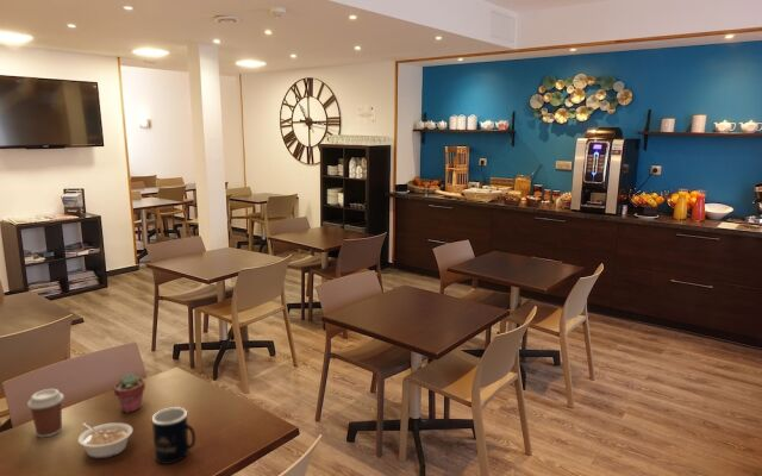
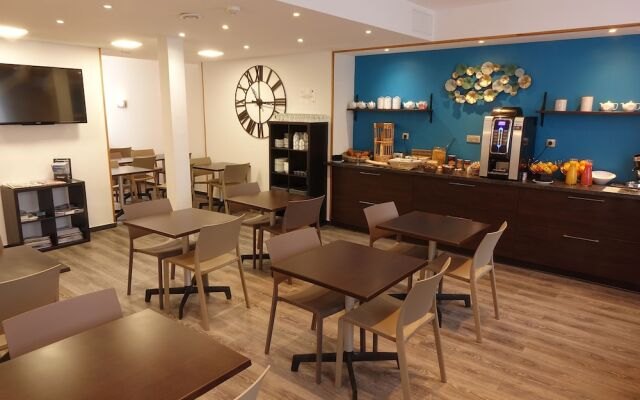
- mug (176, 434)
- coffee cup (46, 412)
- potted succulent (130, 390)
- legume (104, 440)
